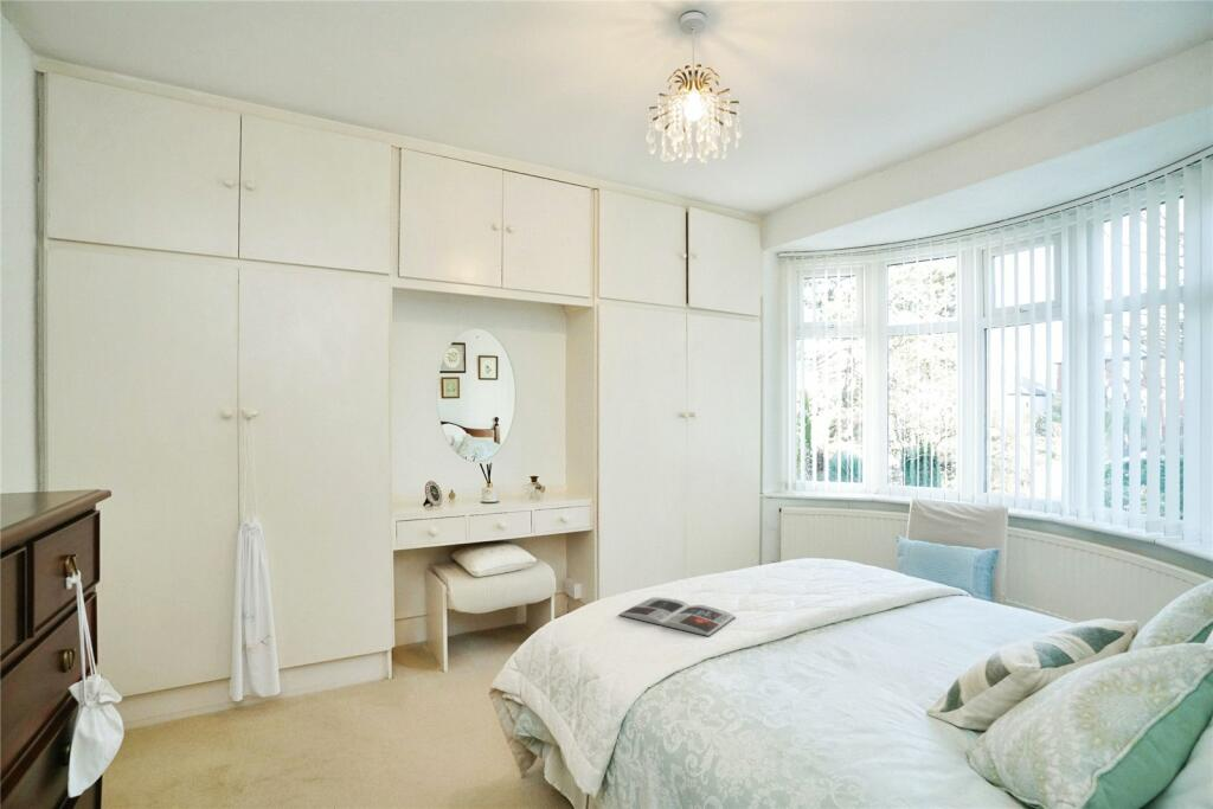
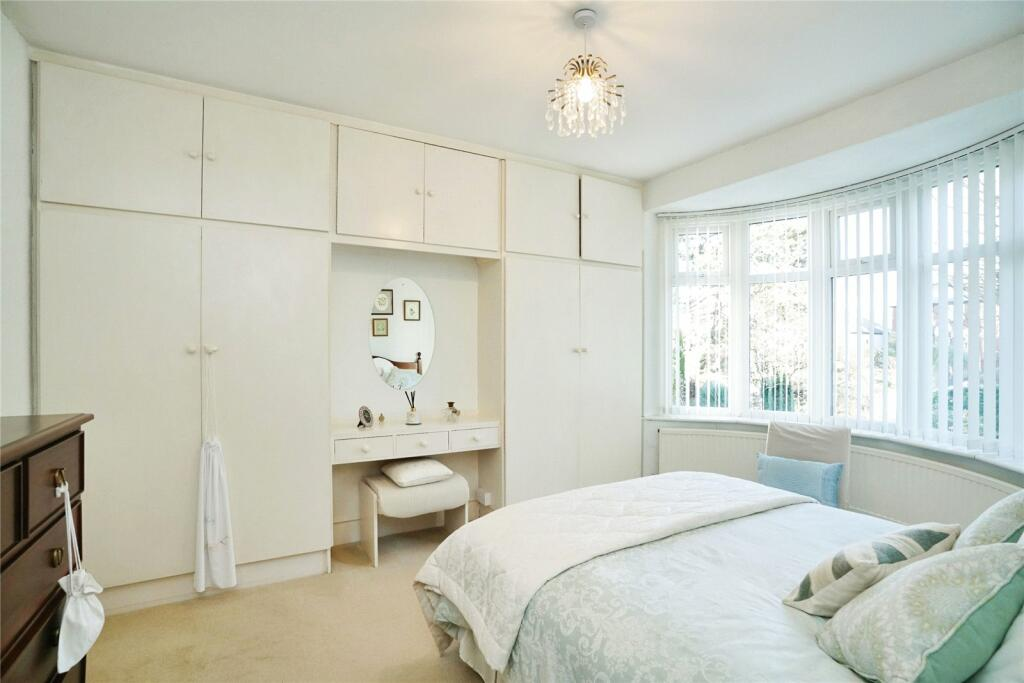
- magazine (676, 612)
